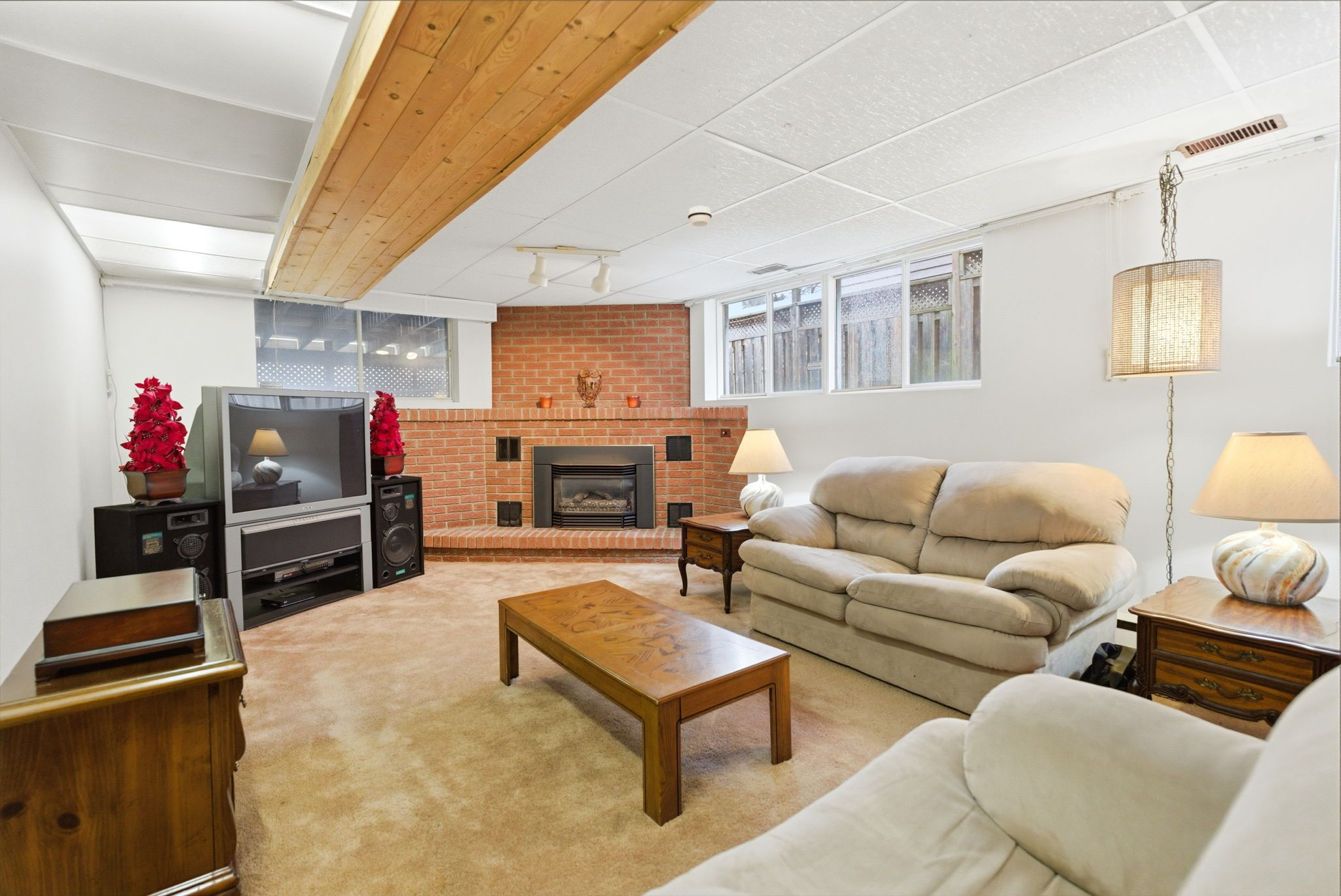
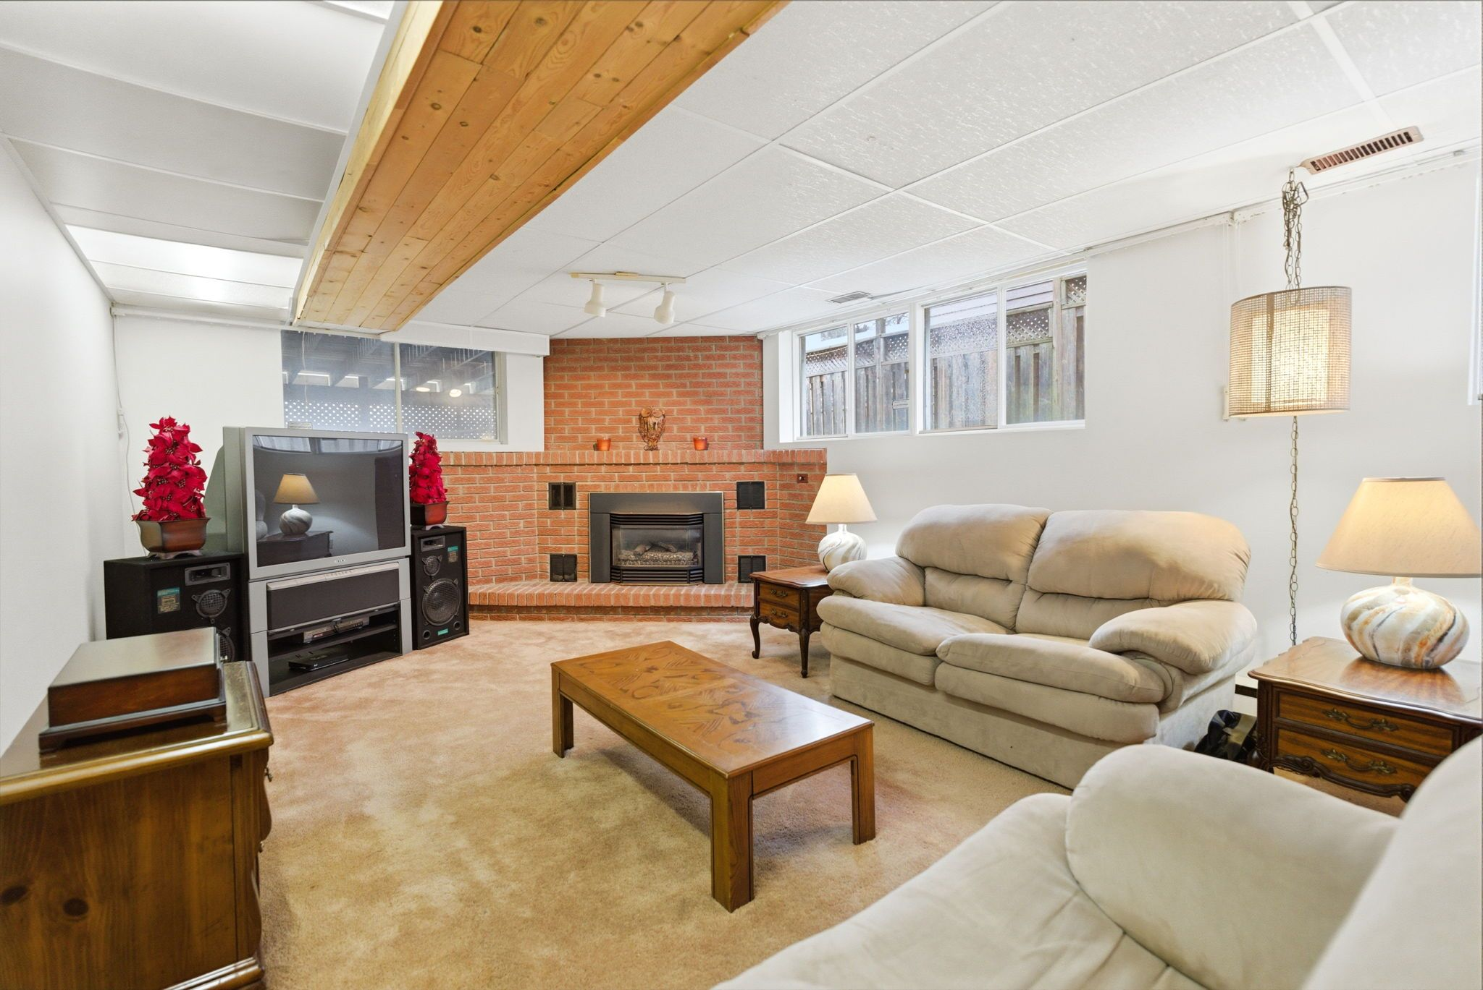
- smoke detector (699, 217)
